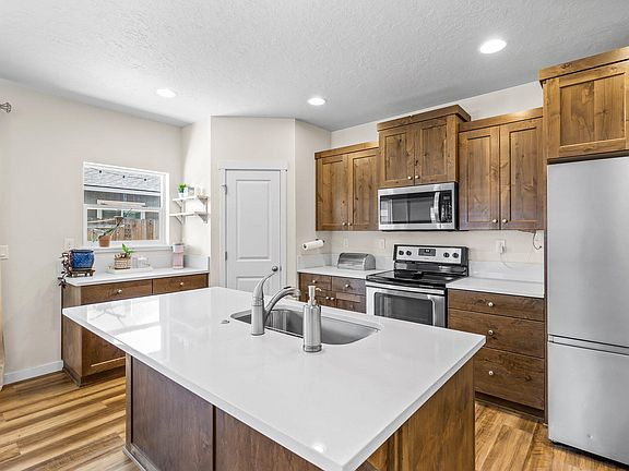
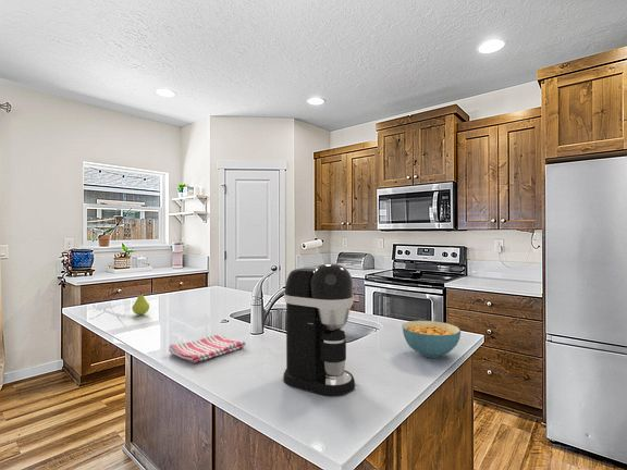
+ coffee maker (318, 322)
+ dish towel (208, 346)
+ fruit (140, 302)
+ cereal bowl (430, 341)
